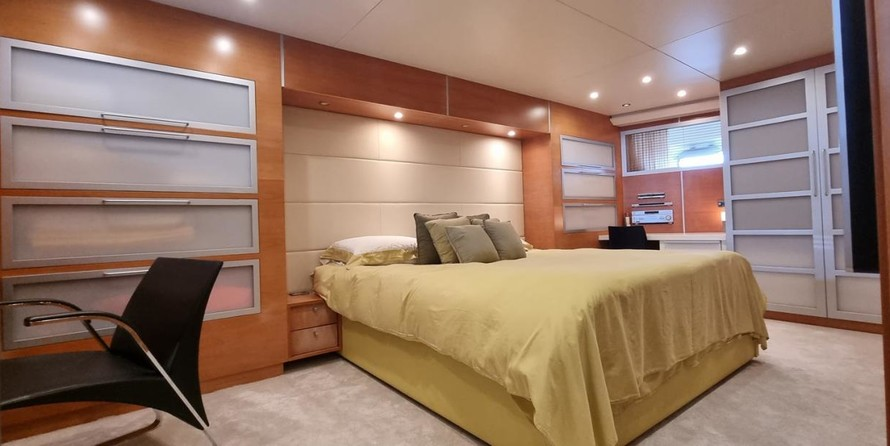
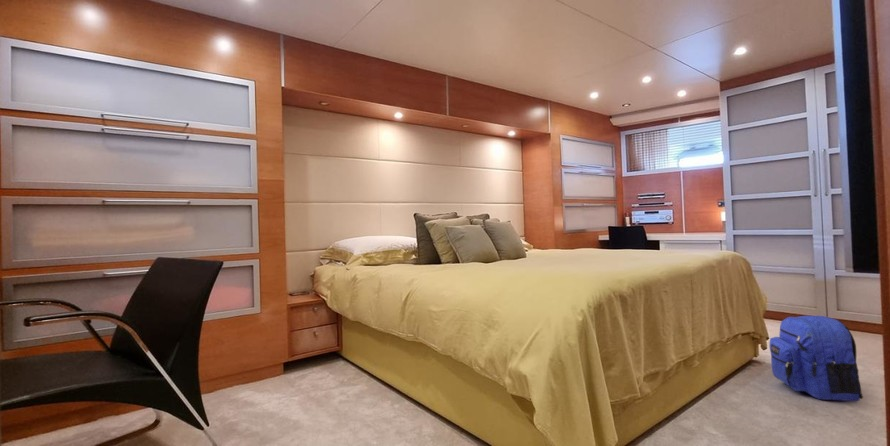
+ backpack (812, 353)
